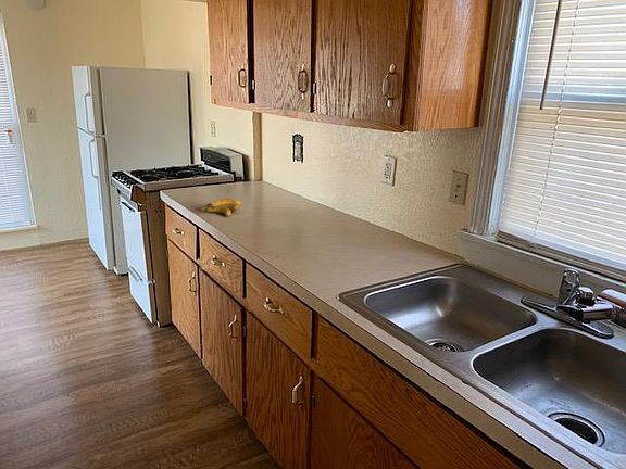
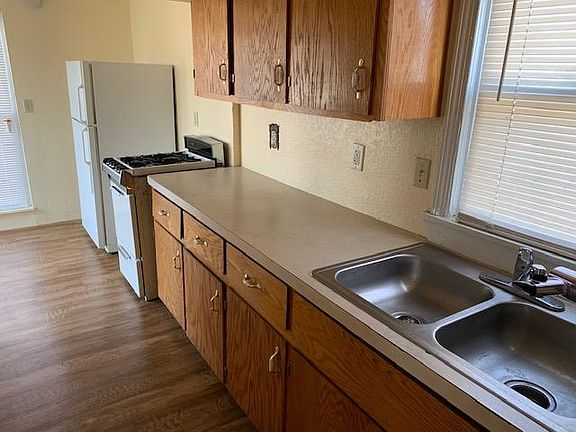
- banana (222, 206)
